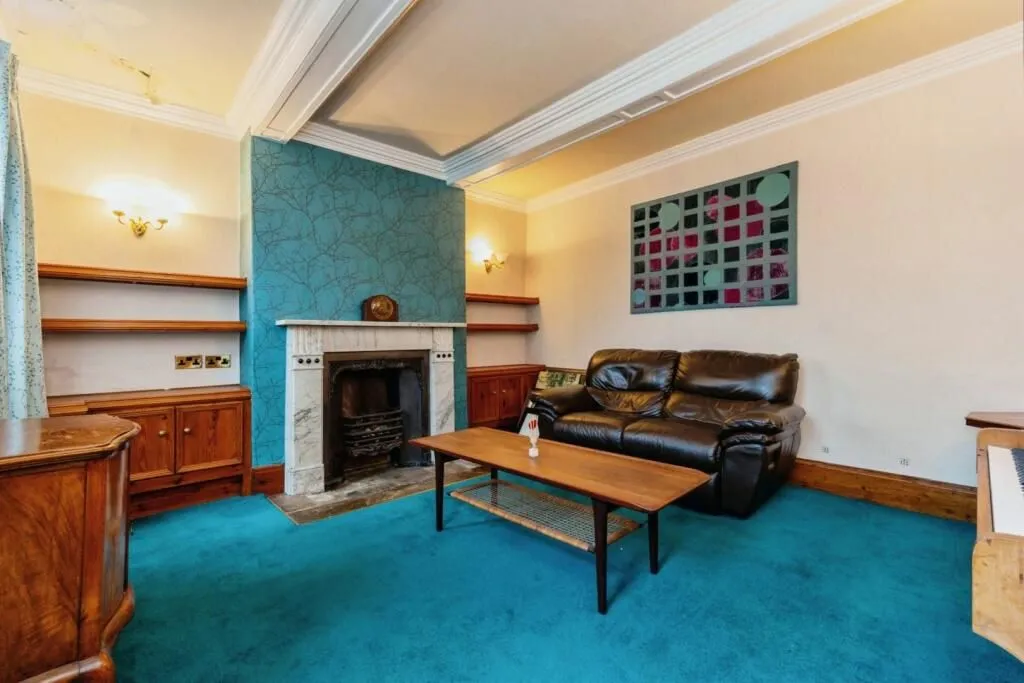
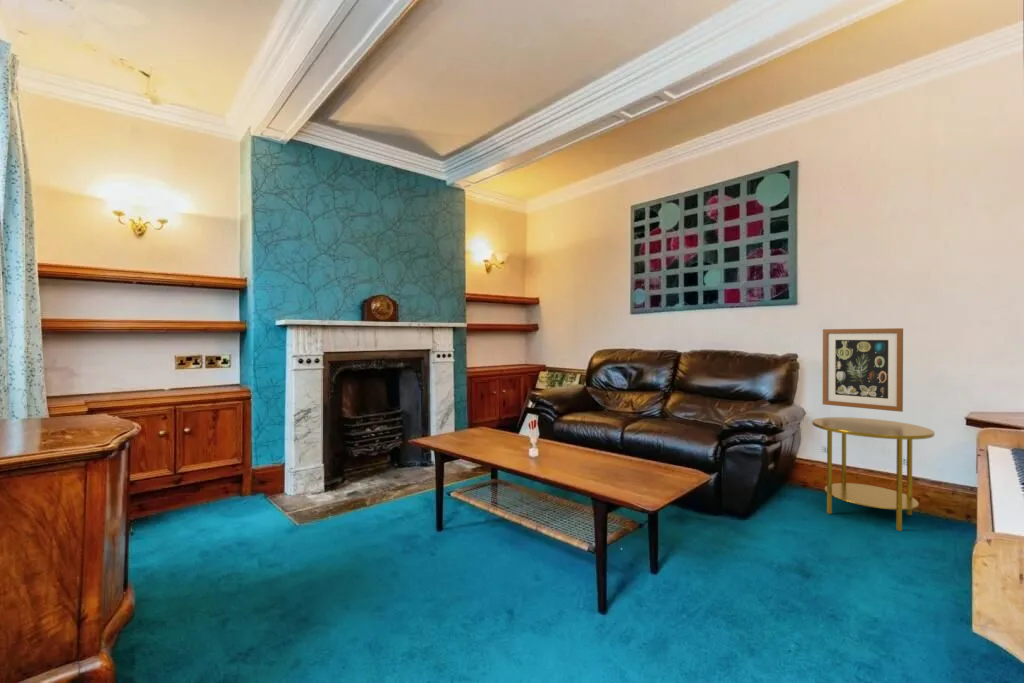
+ wall art (860, 368)
+ side table (869, 485)
